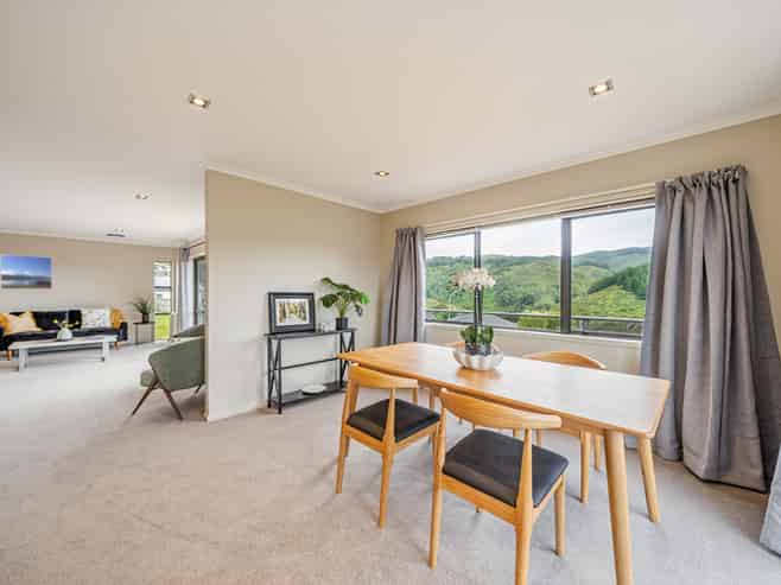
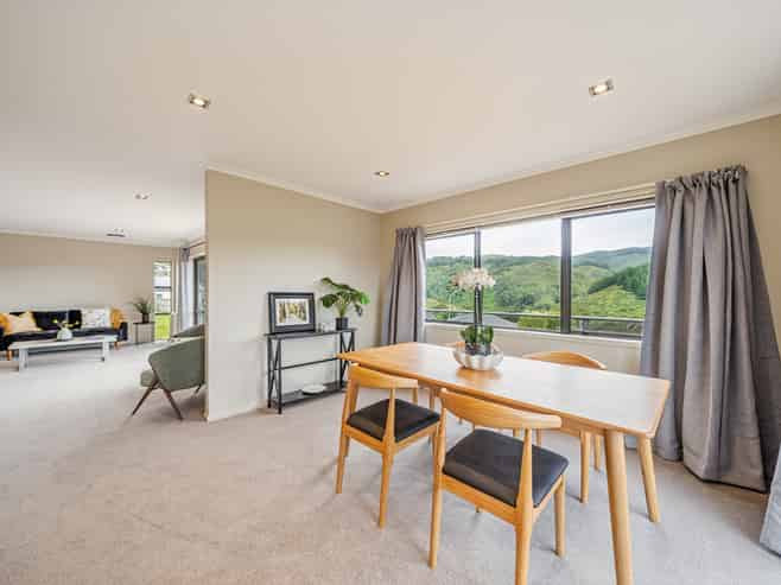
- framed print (27, 272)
